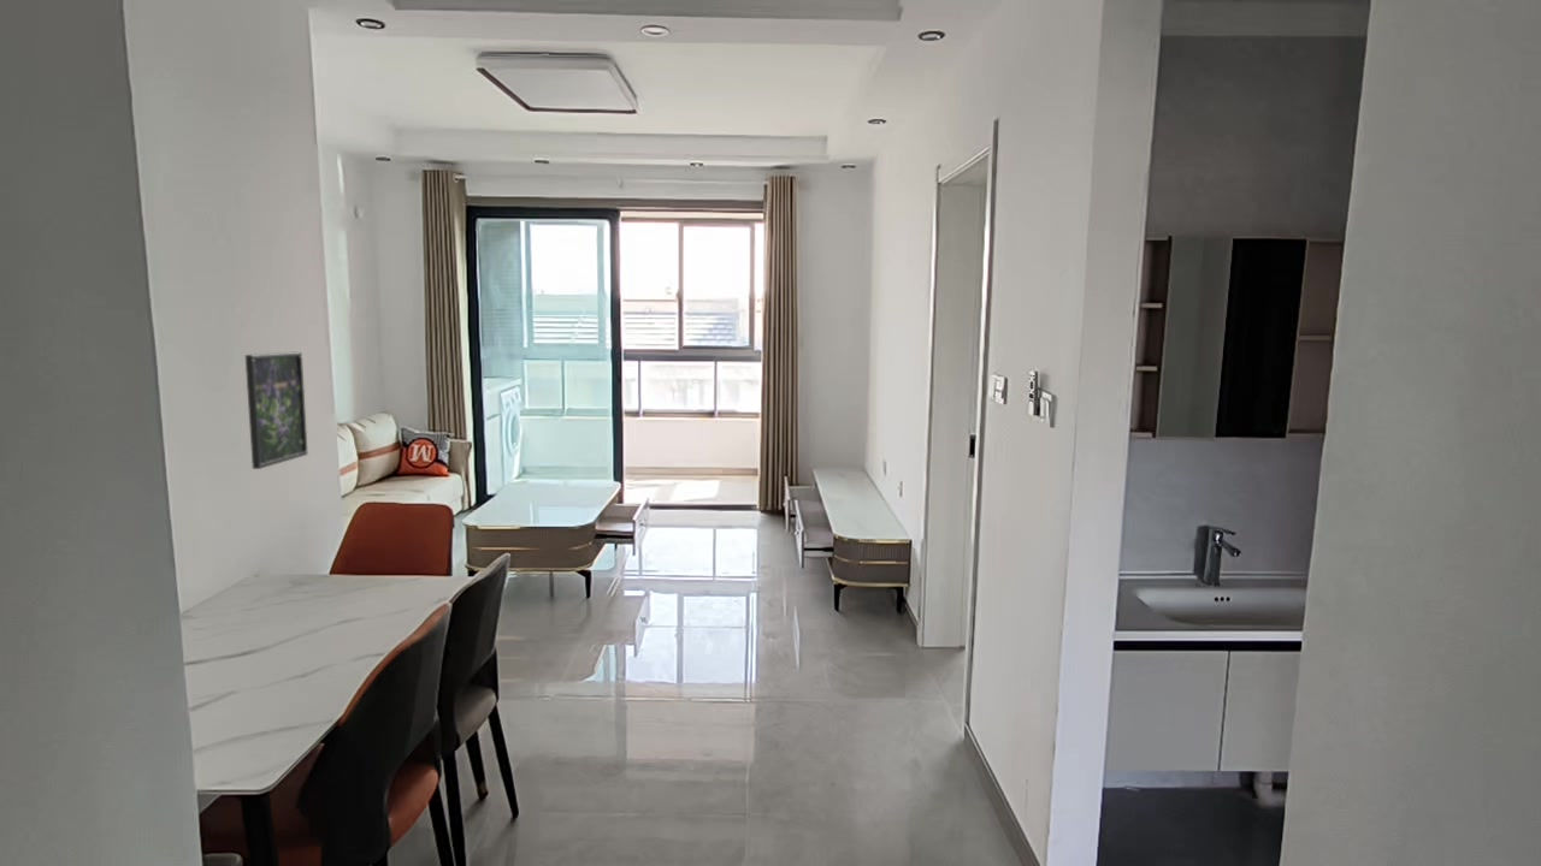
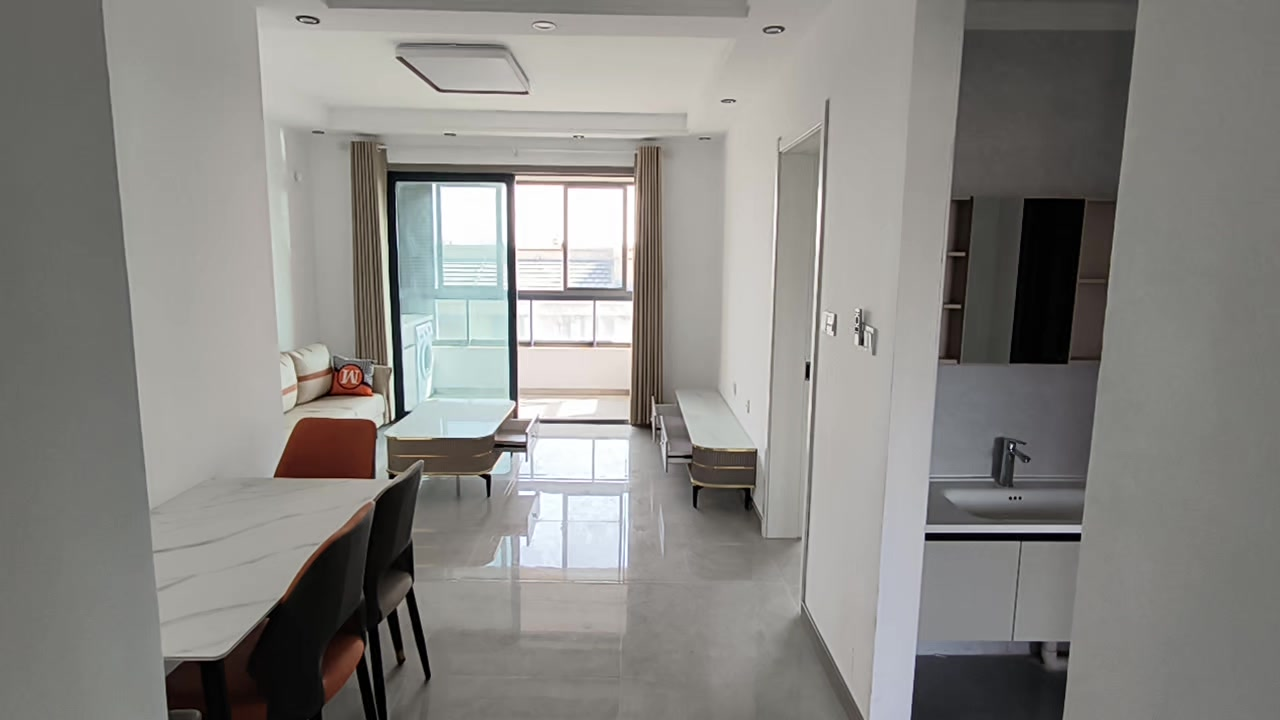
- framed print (278, 408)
